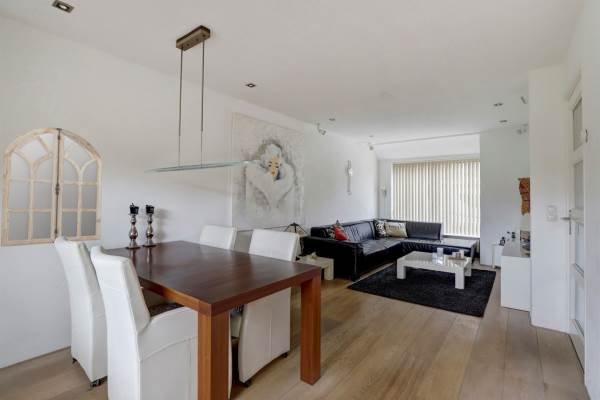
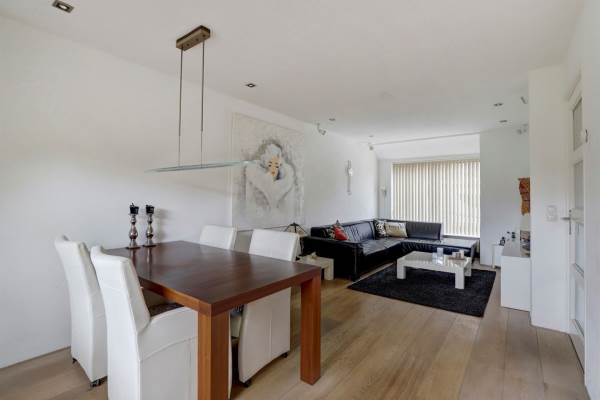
- home mirror (57, 185)
